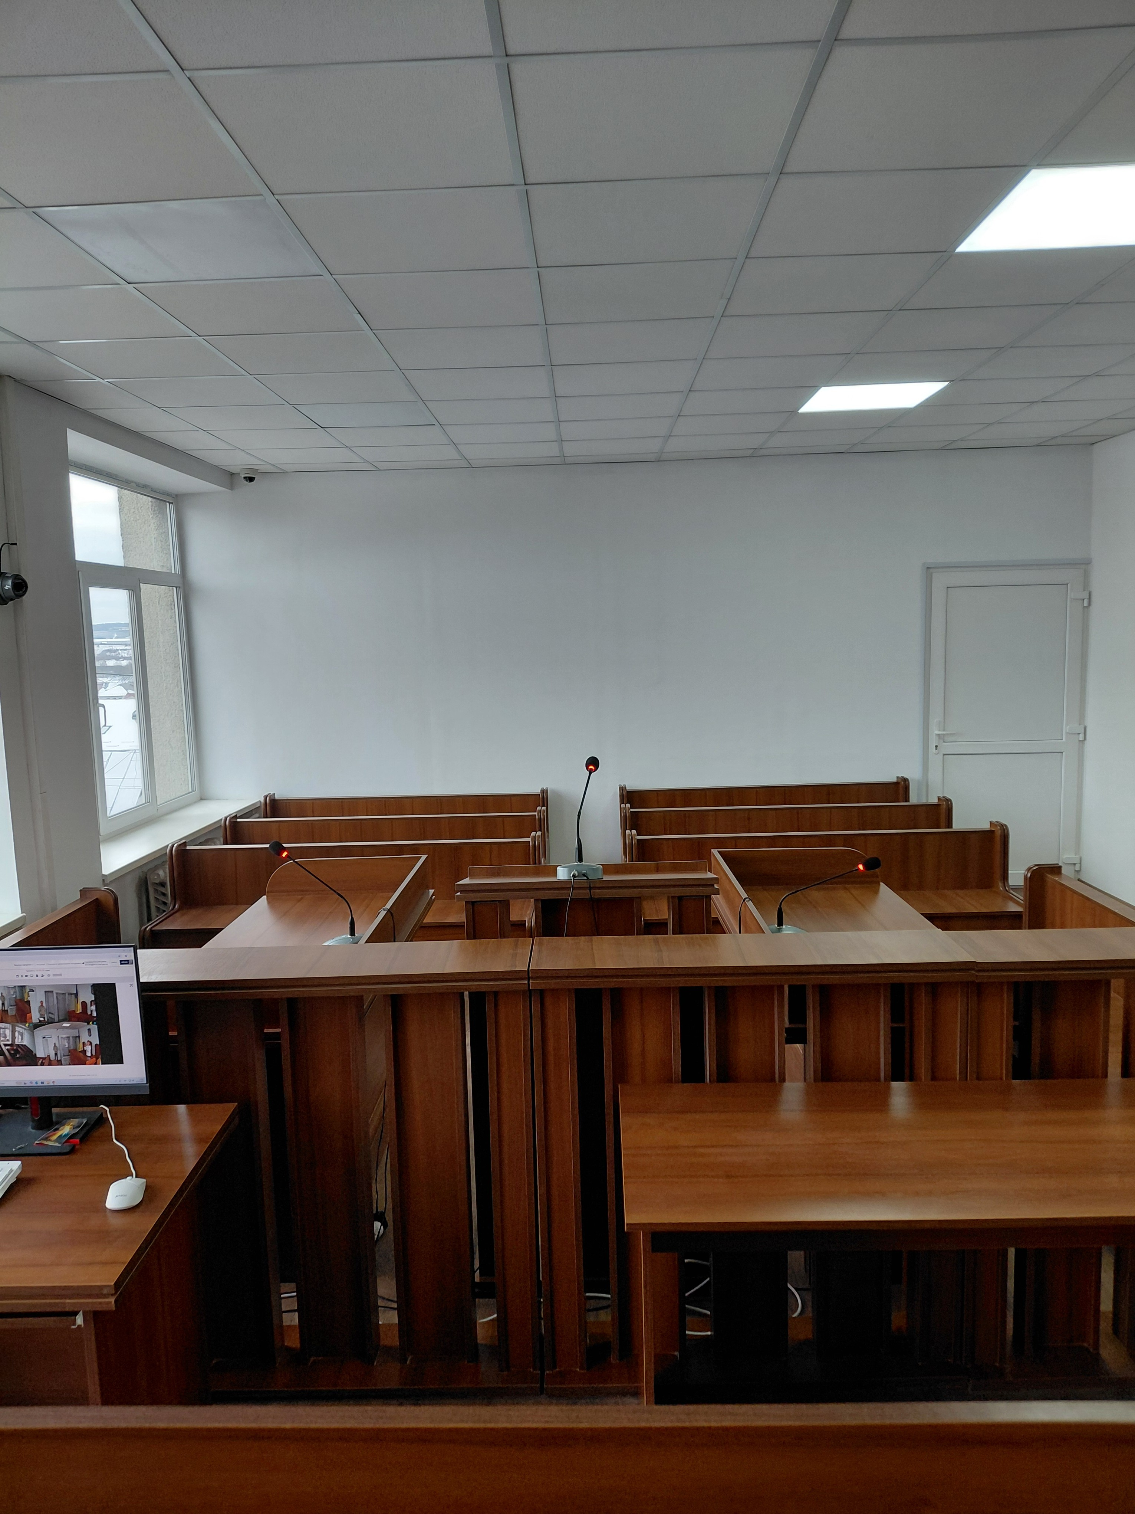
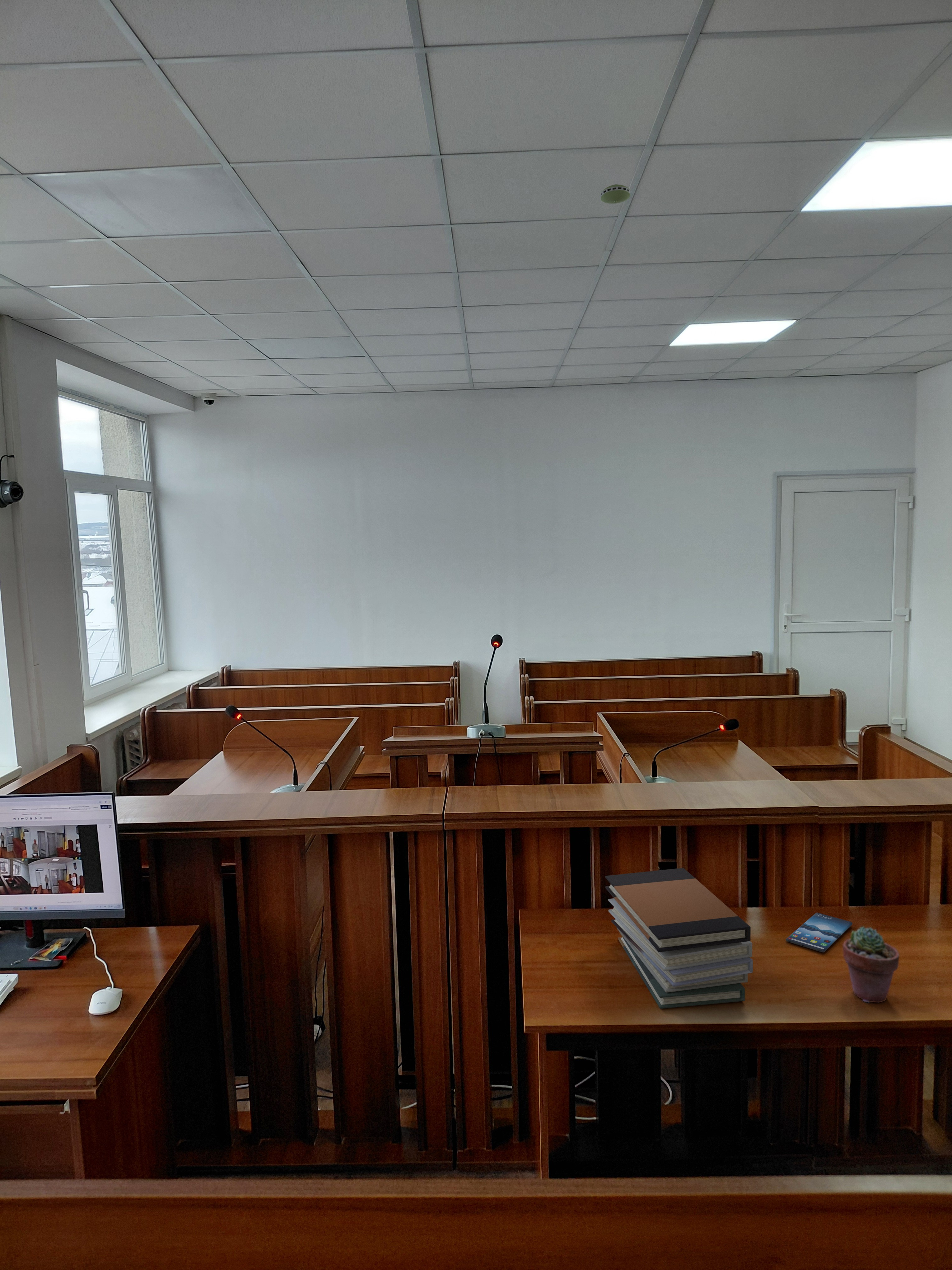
+ smartphone (819, 932)
+ smoke detector (615, 194)
+ book stack (675, 934)
+ potted succulent (870, 961)
